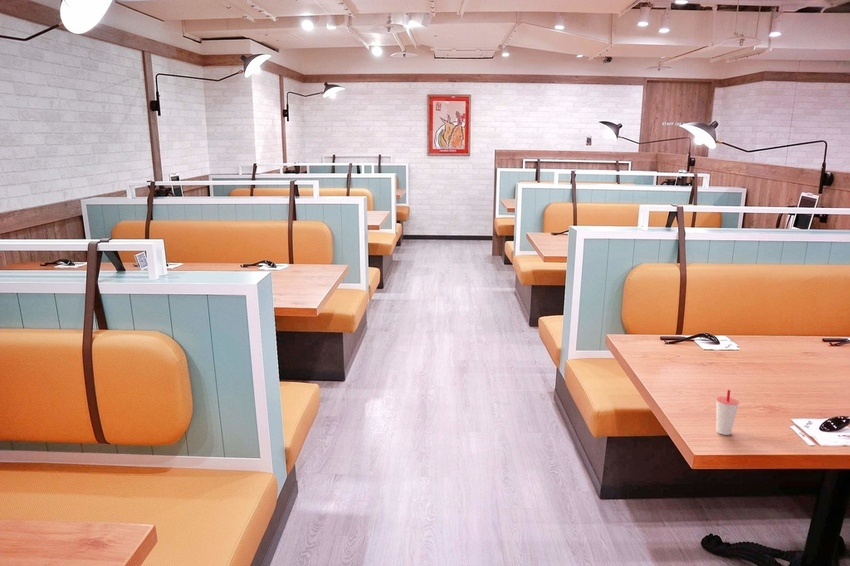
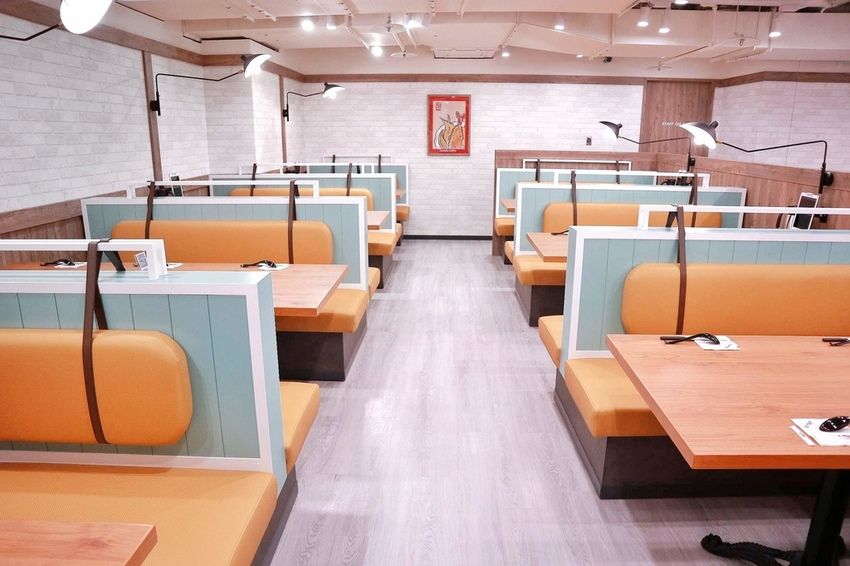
- cup (726, 411)
